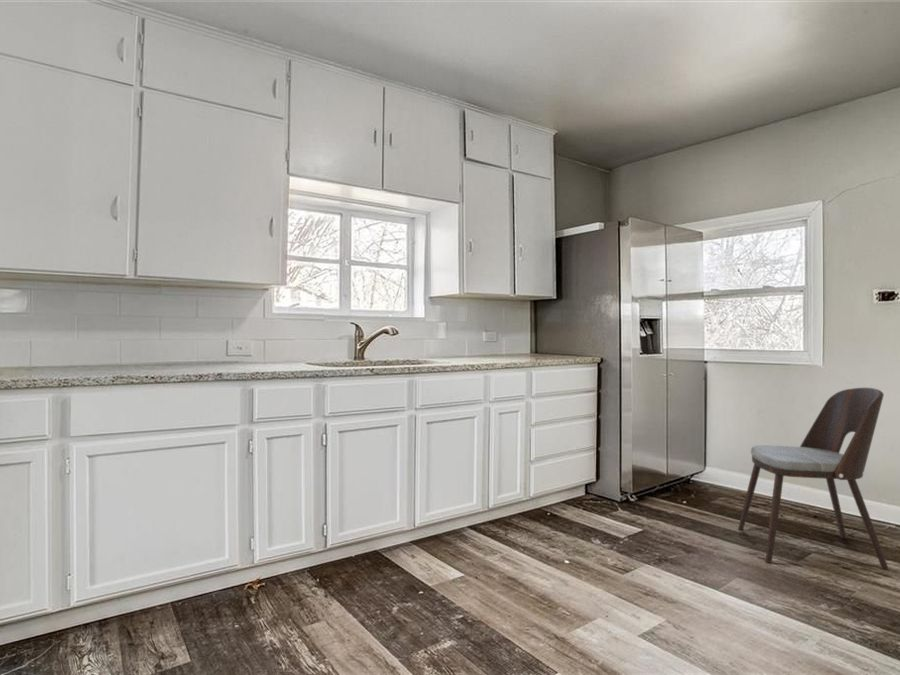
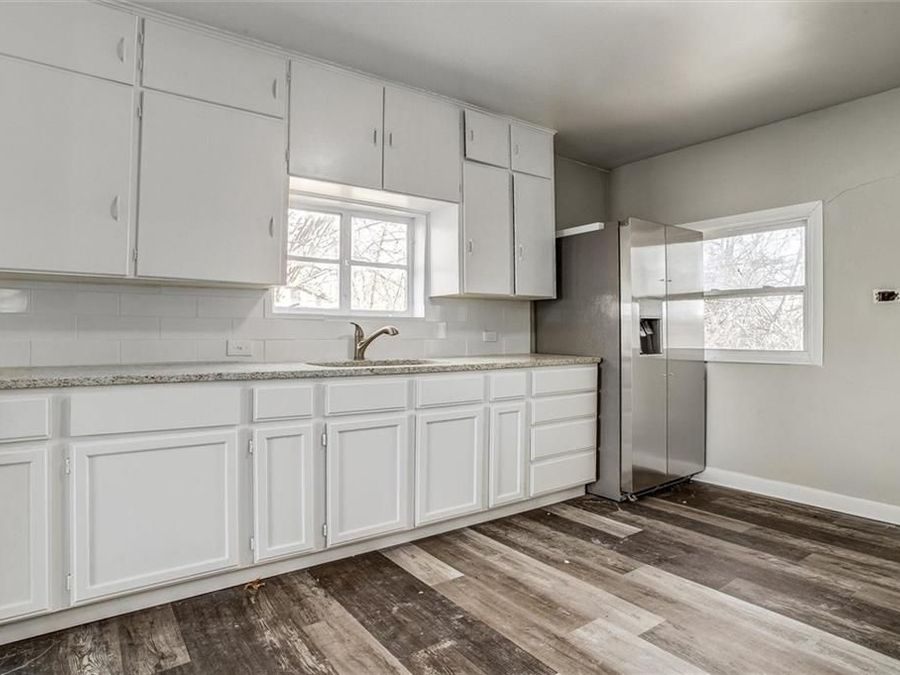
- dining chair (811, 467)
